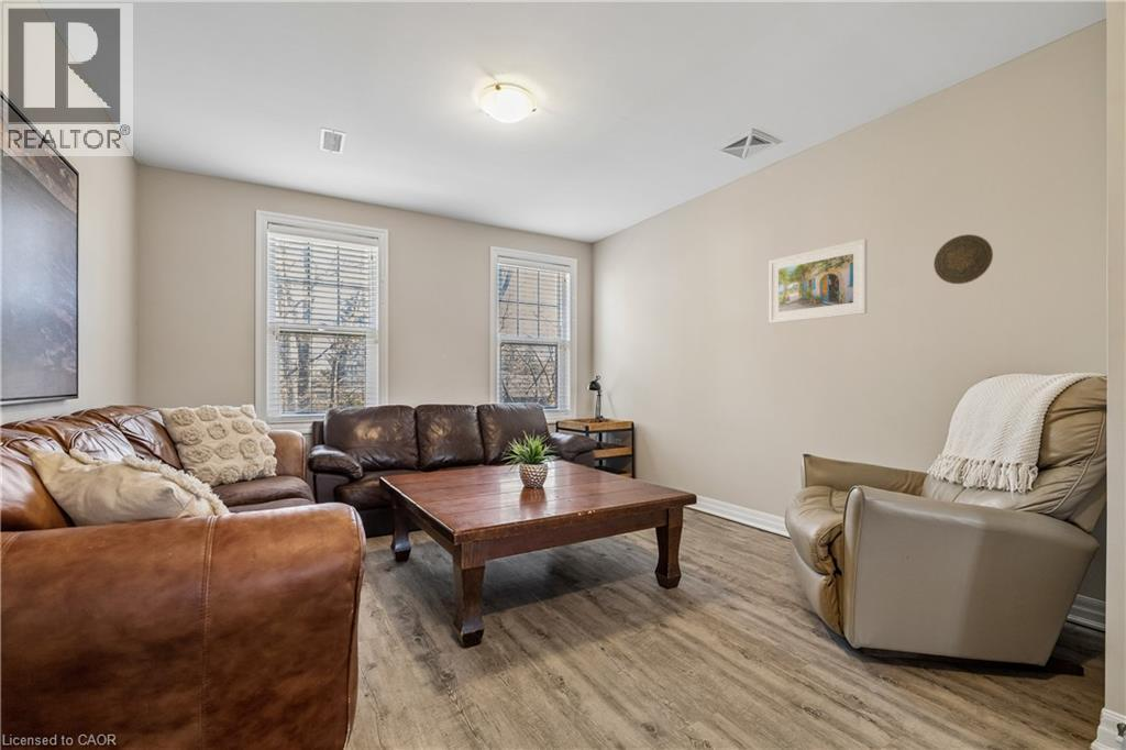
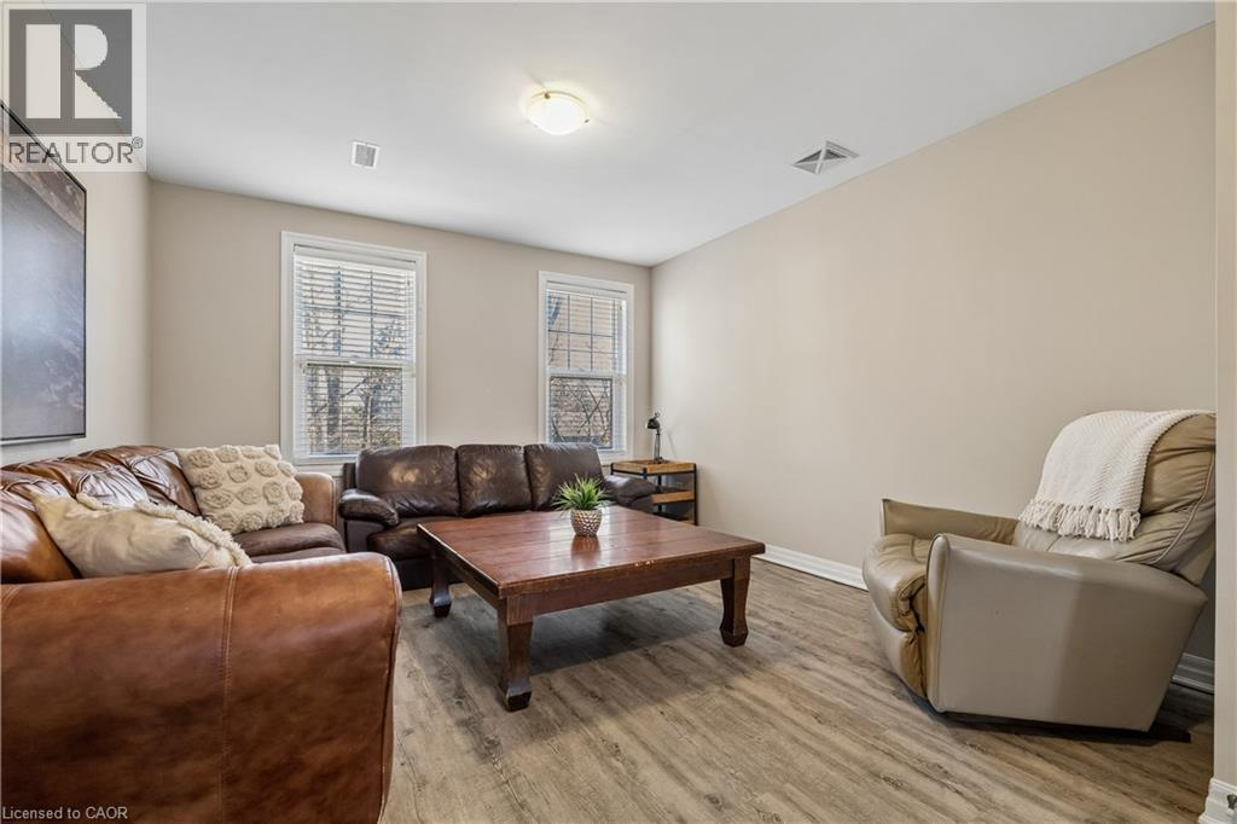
- decorative plate (961, 258)
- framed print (814, 284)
